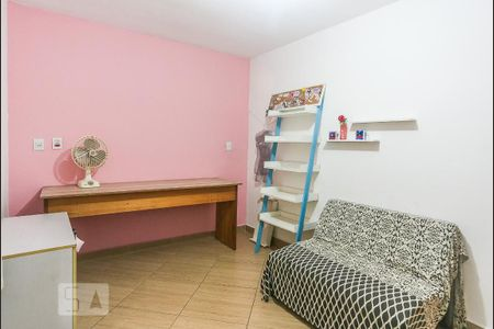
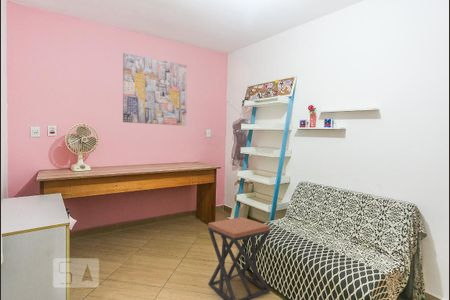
+ stool (238, 256)
+ wall art (156, 91)
